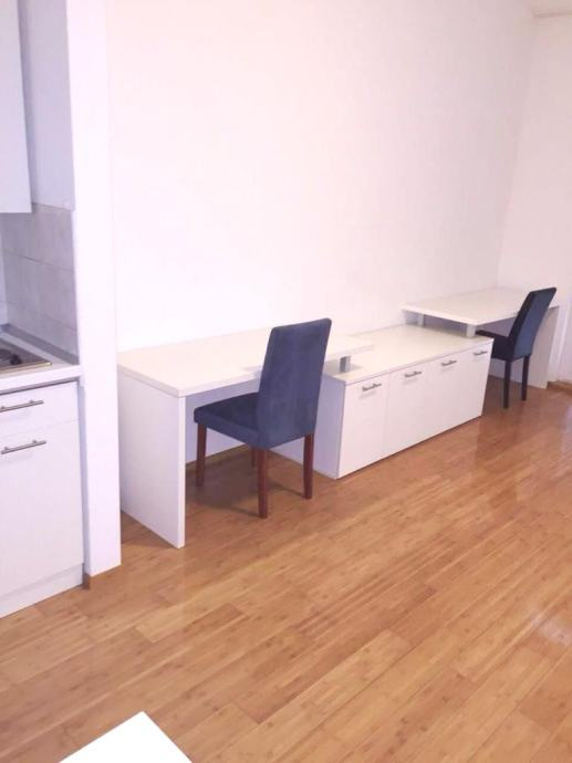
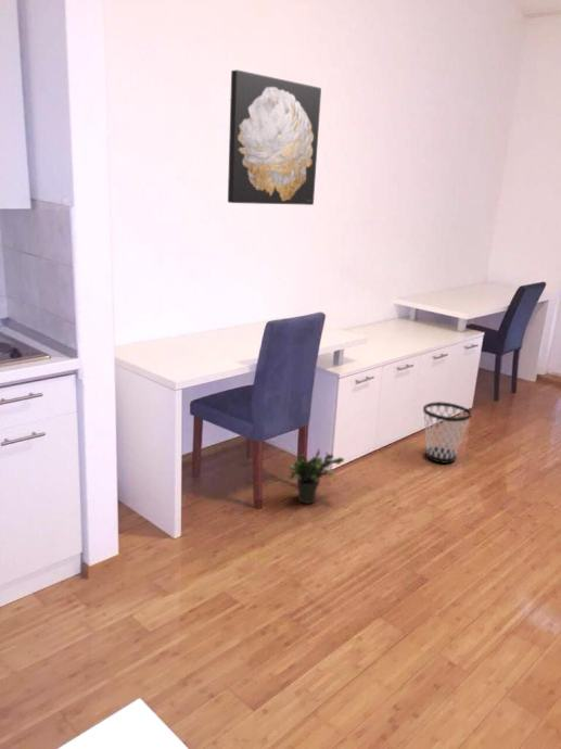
+ wall art (276, 143)
+ potted plant (318, 472)
+ wastebasket (444, 433)
